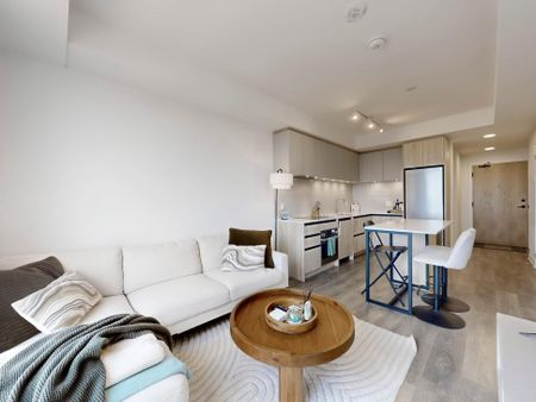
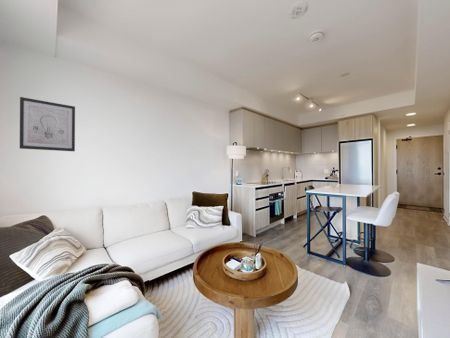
+ wall art (49, 126)
